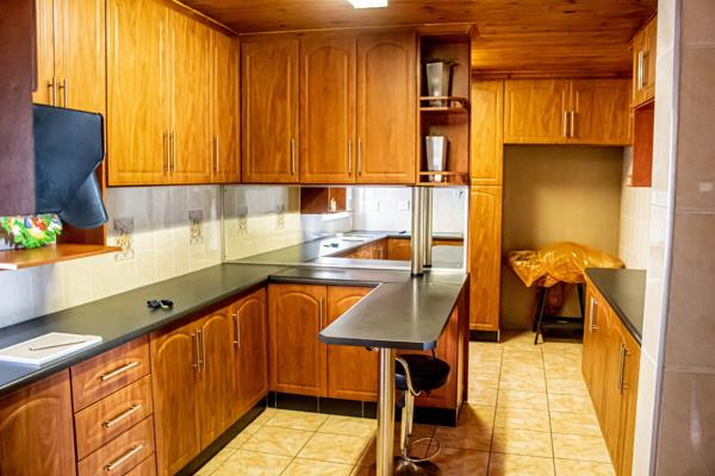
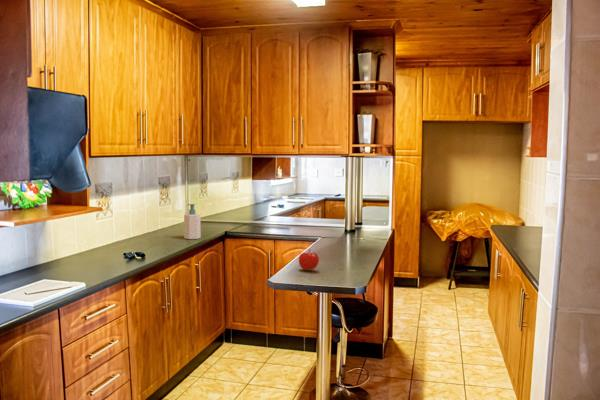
+ fruit (308, 259)
+ soap bottle (192, 221)
